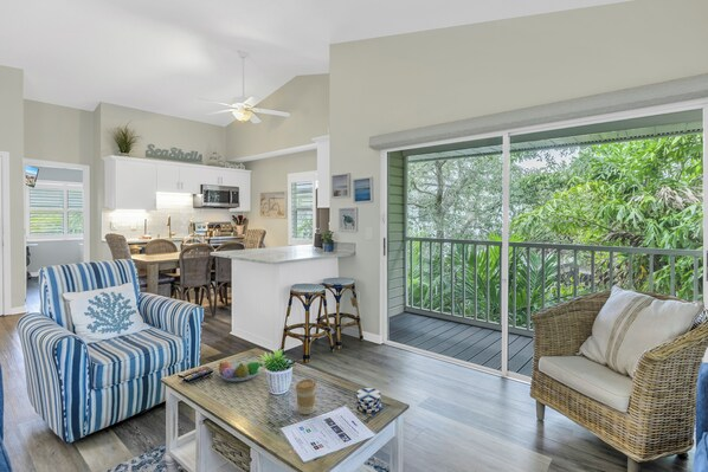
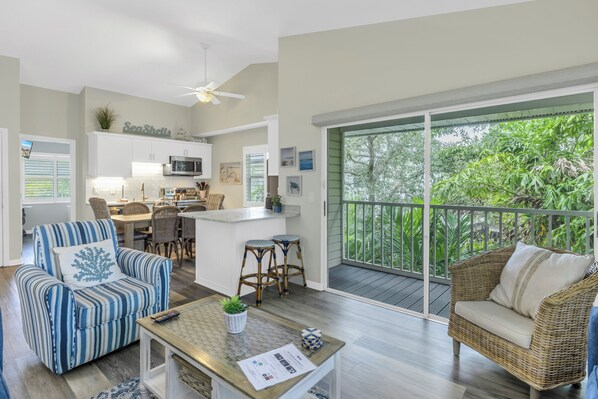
- coffee cup (305, 396)
- fruit bowl (240, 366)
